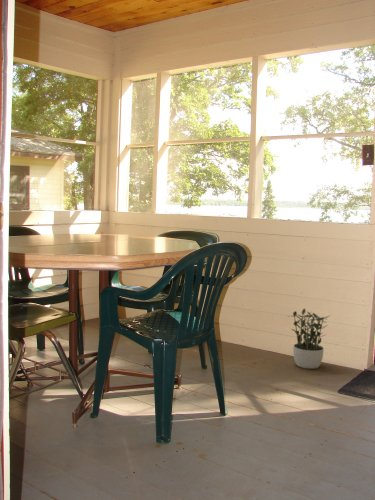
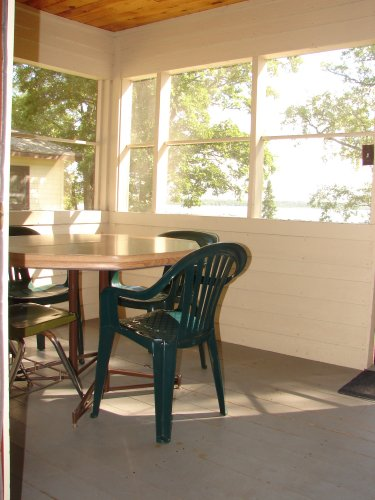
- potted plant (307, 336)
